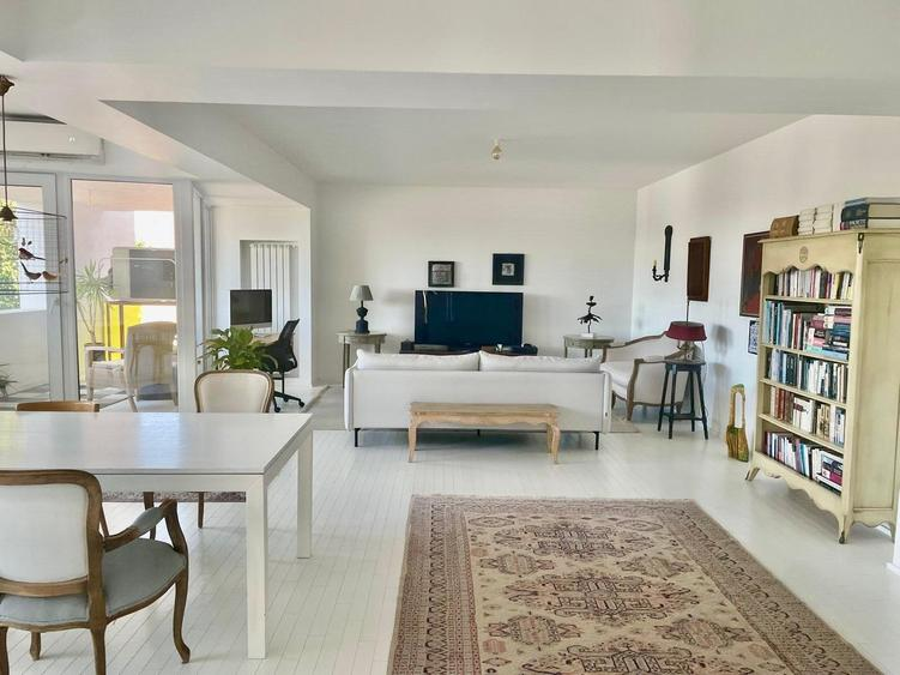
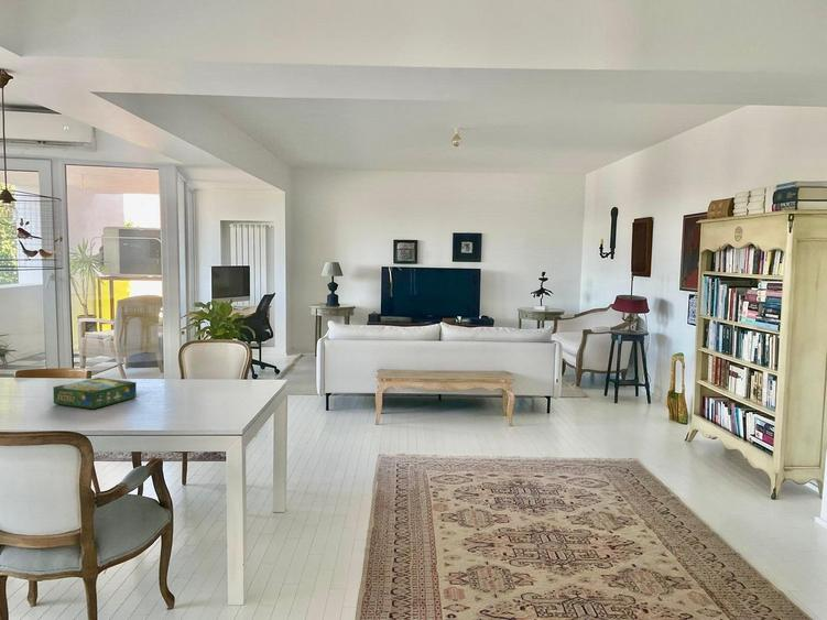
+ board game (96, 392)
